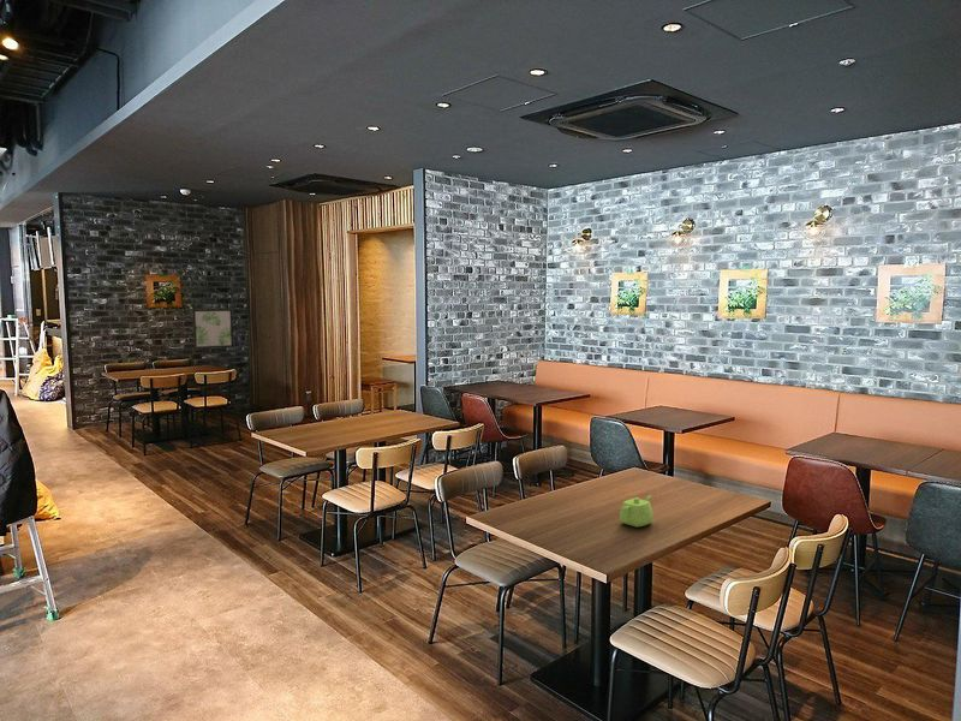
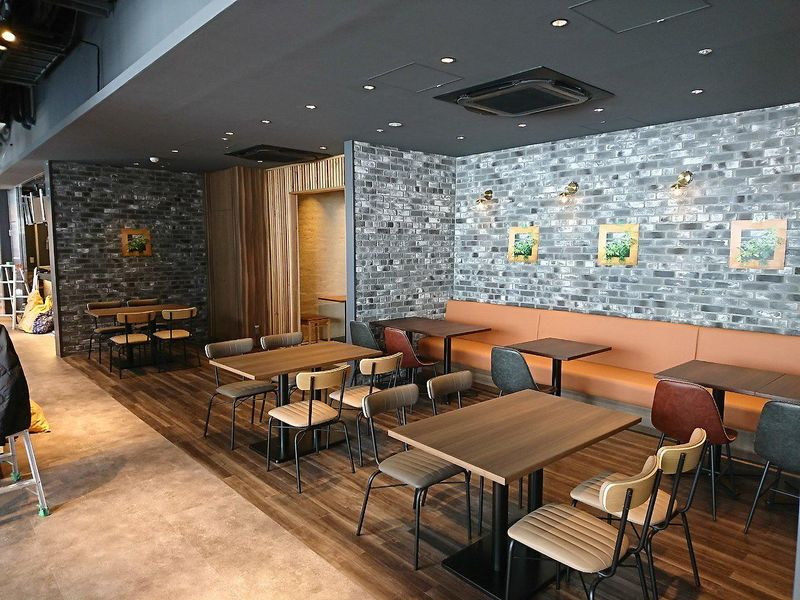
- wall art (213, 328)
- teapot (637, 510)
